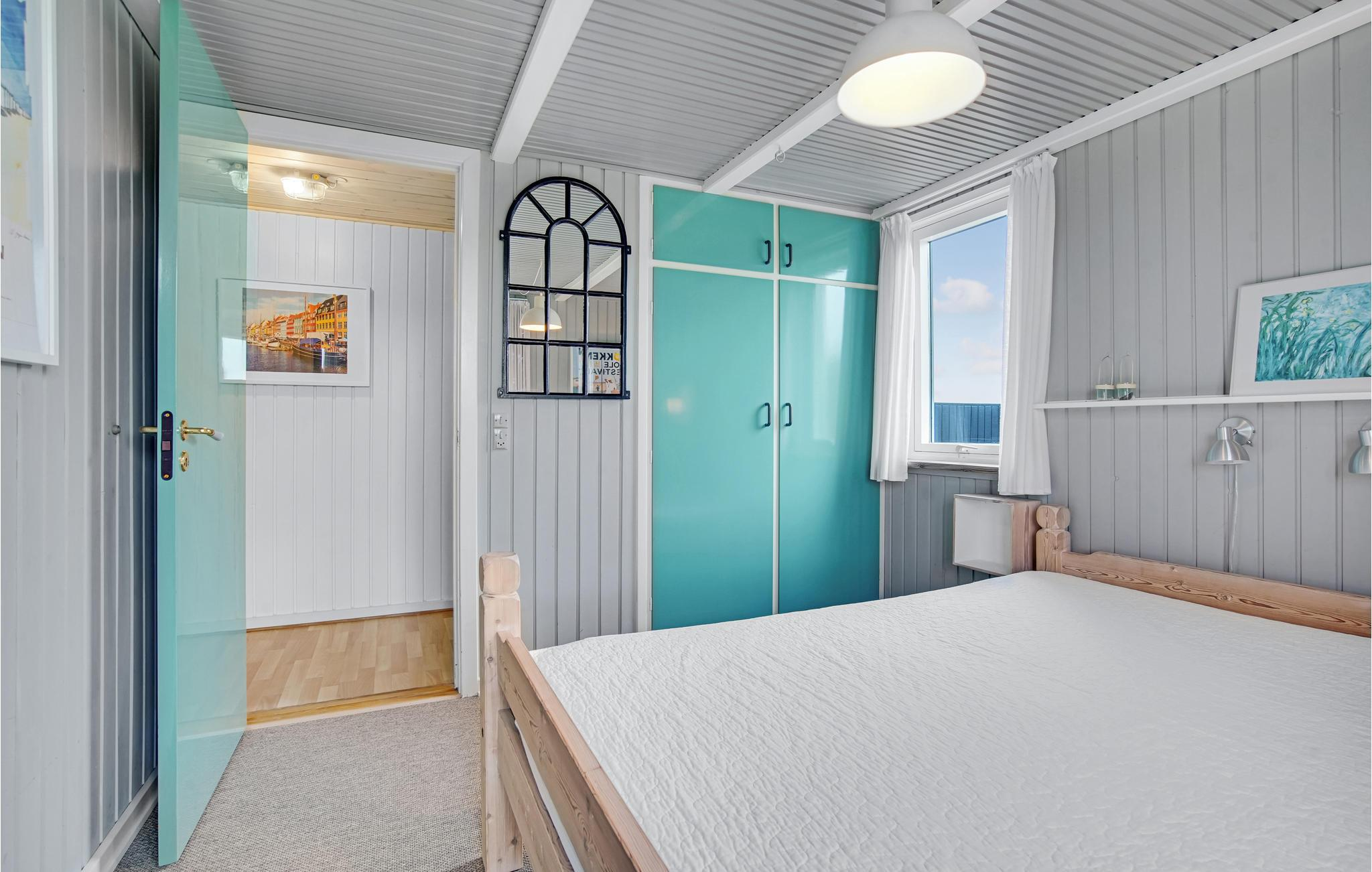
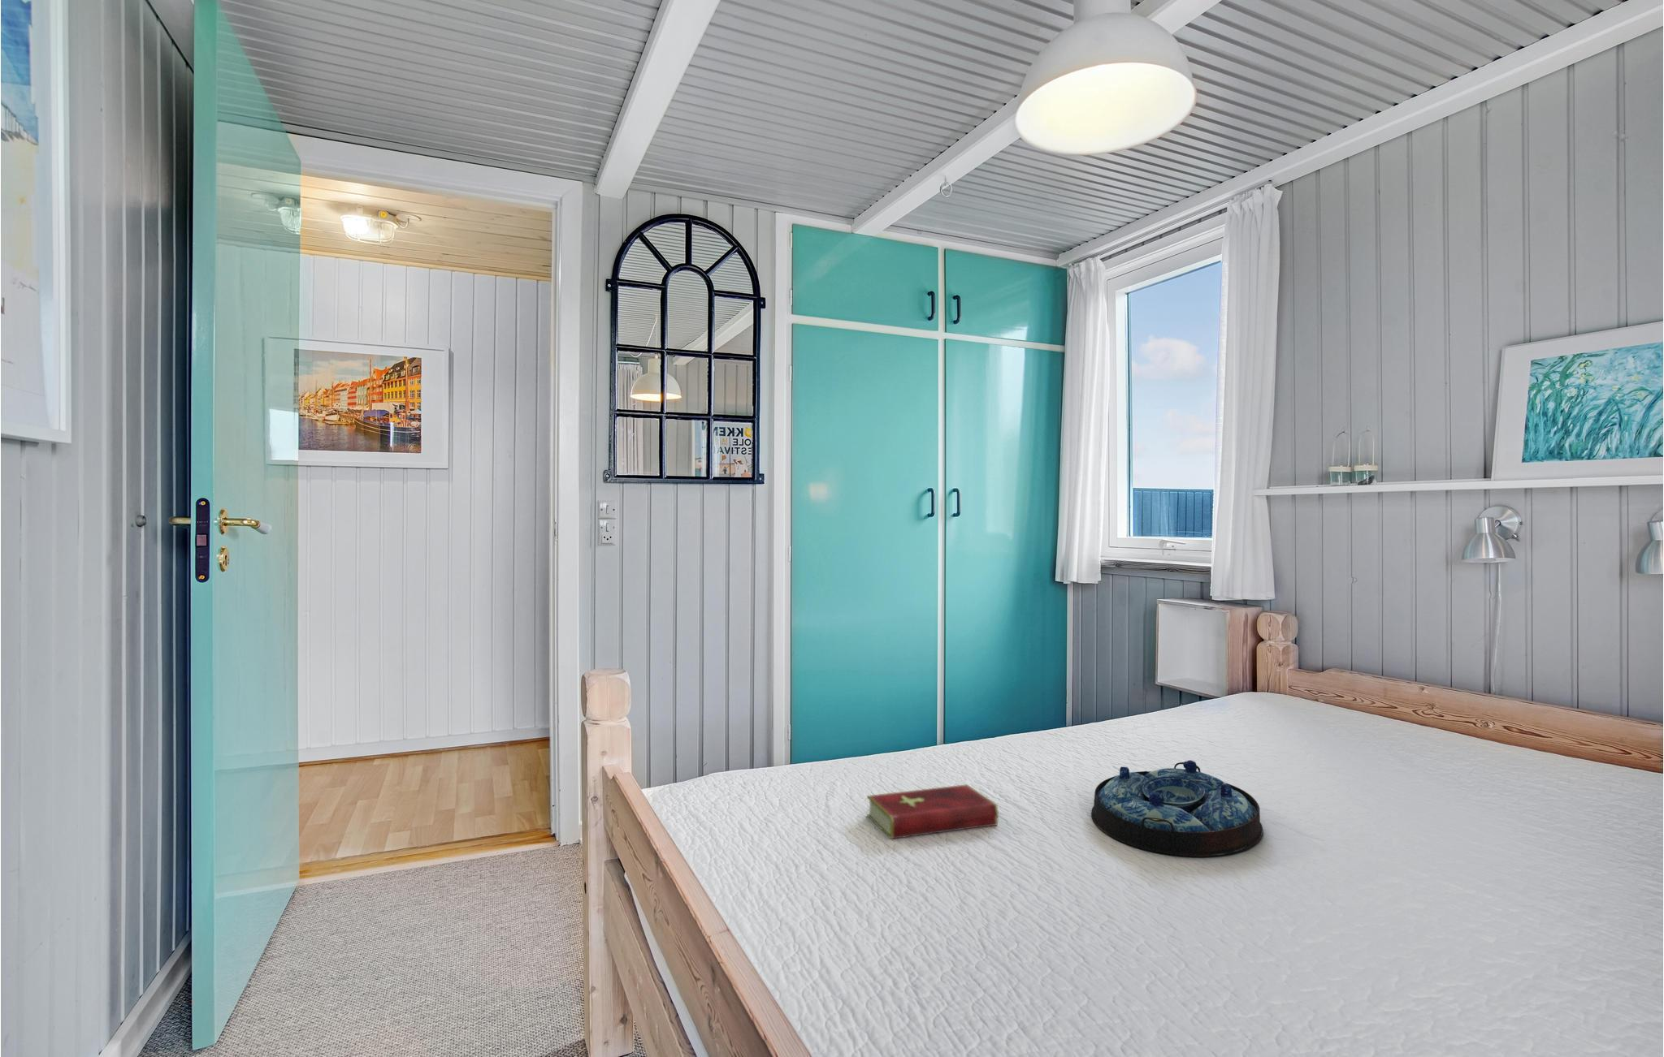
+ hardcover book (931, 810)
+ serving tray (1174, 796)
